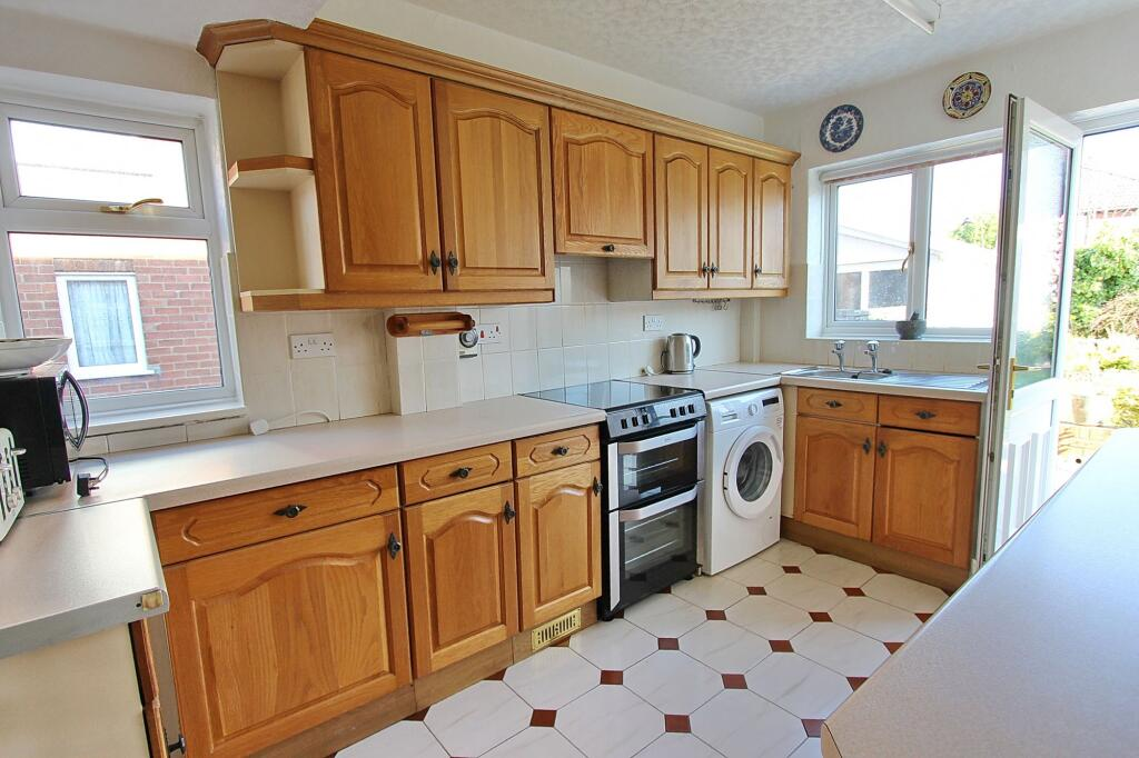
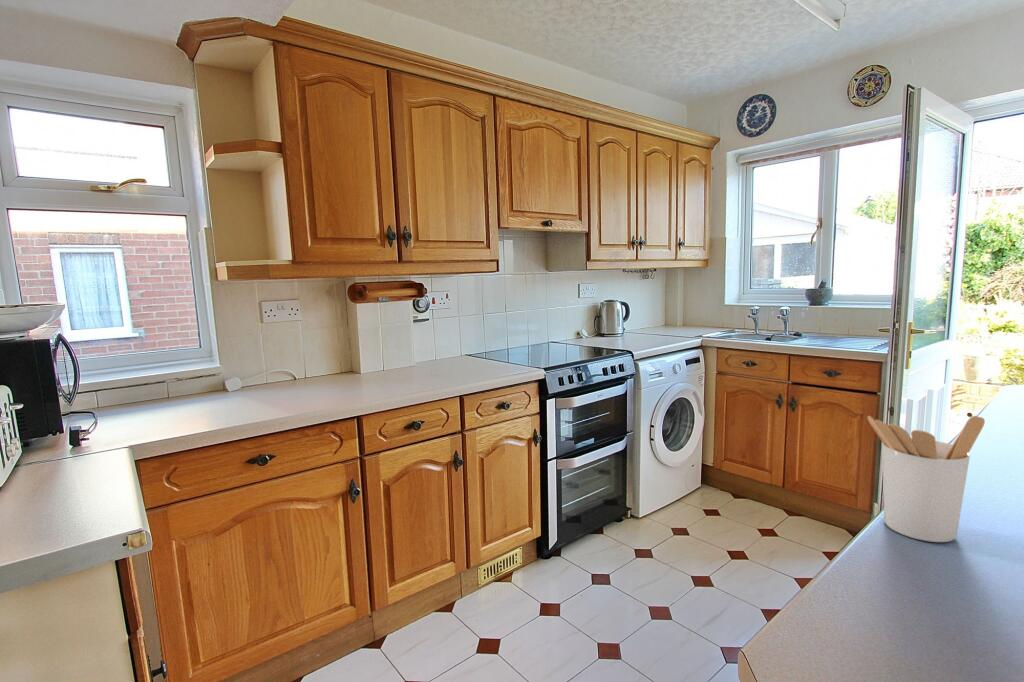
+ utensil holder (916, 473)
